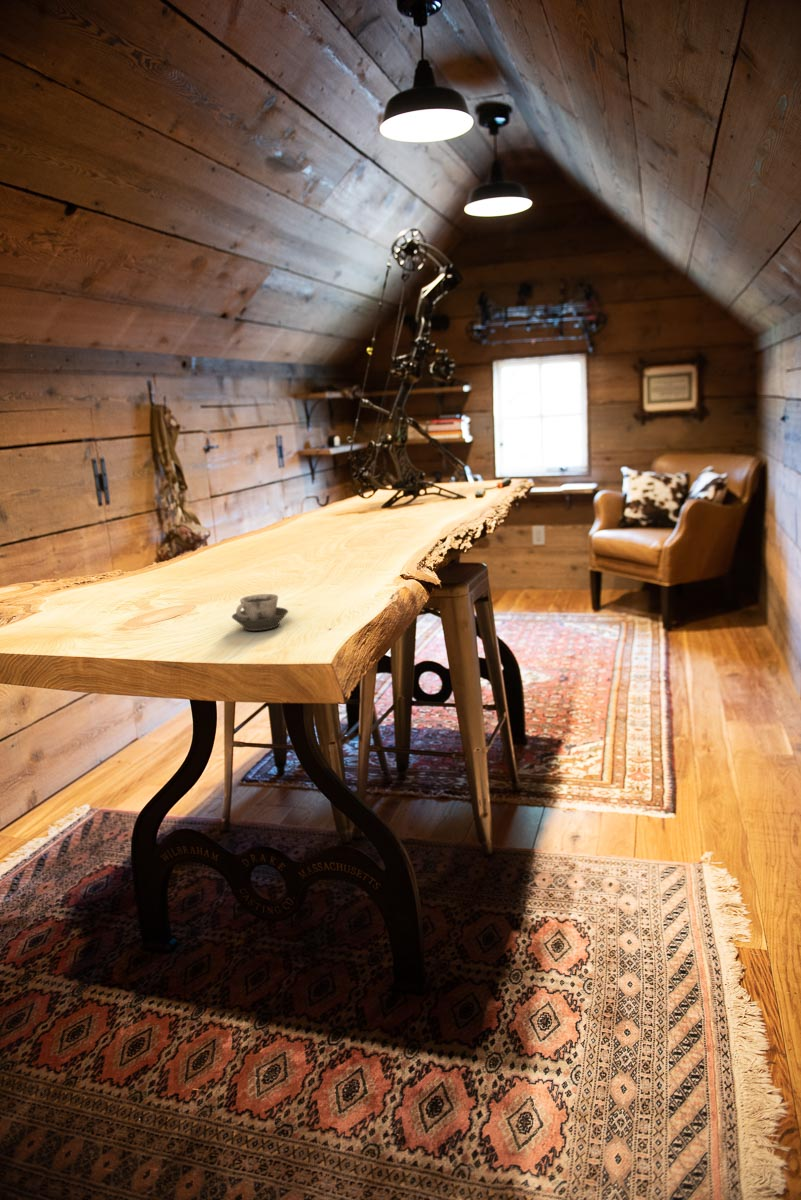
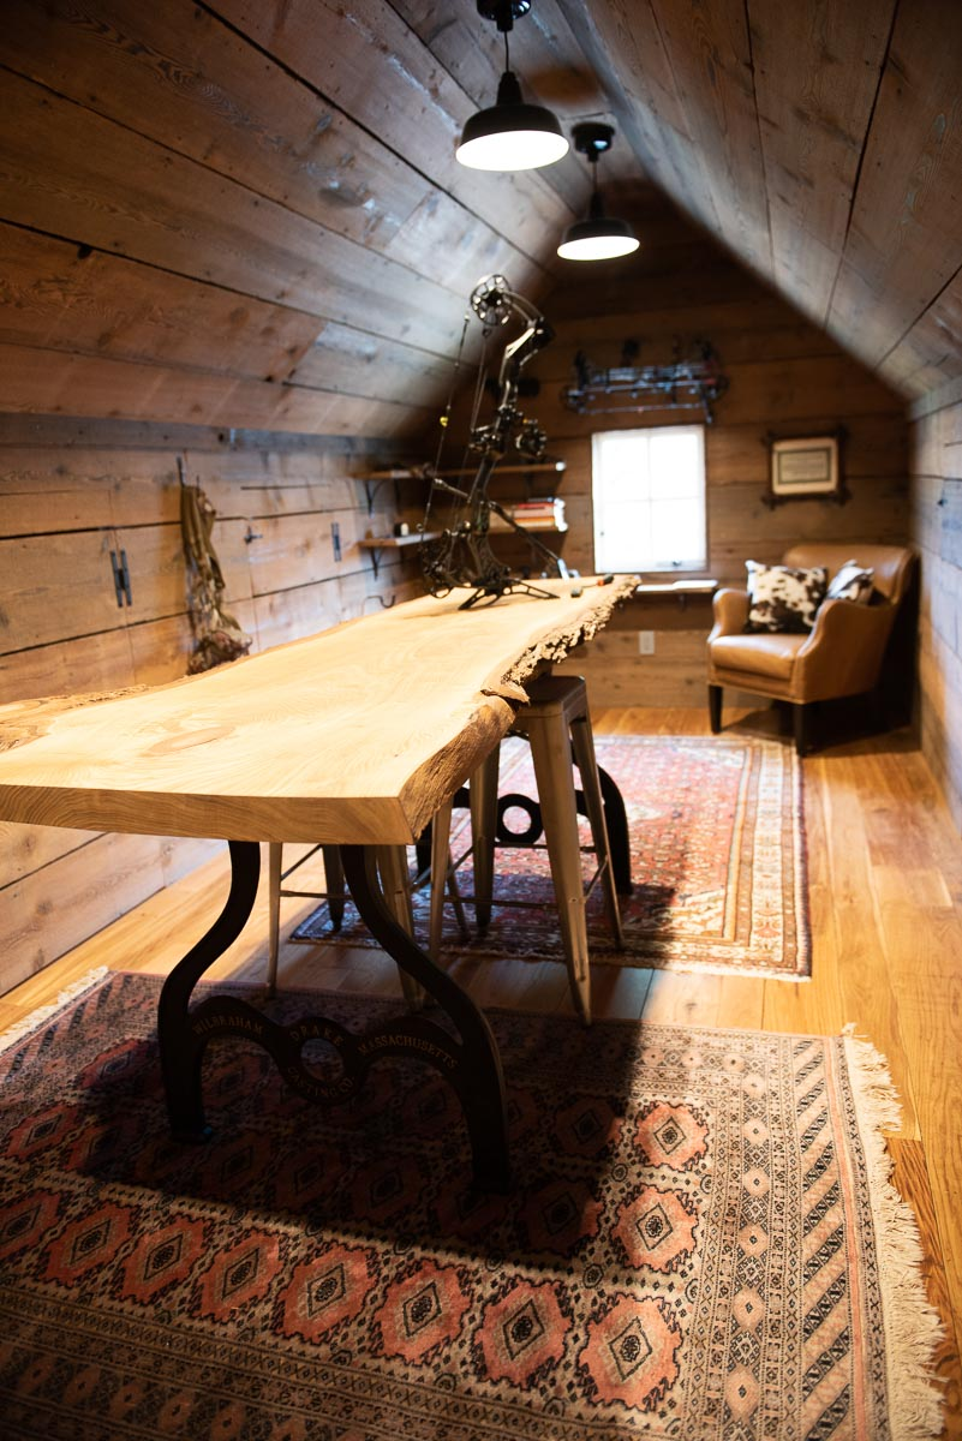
- cup (260, 612)
